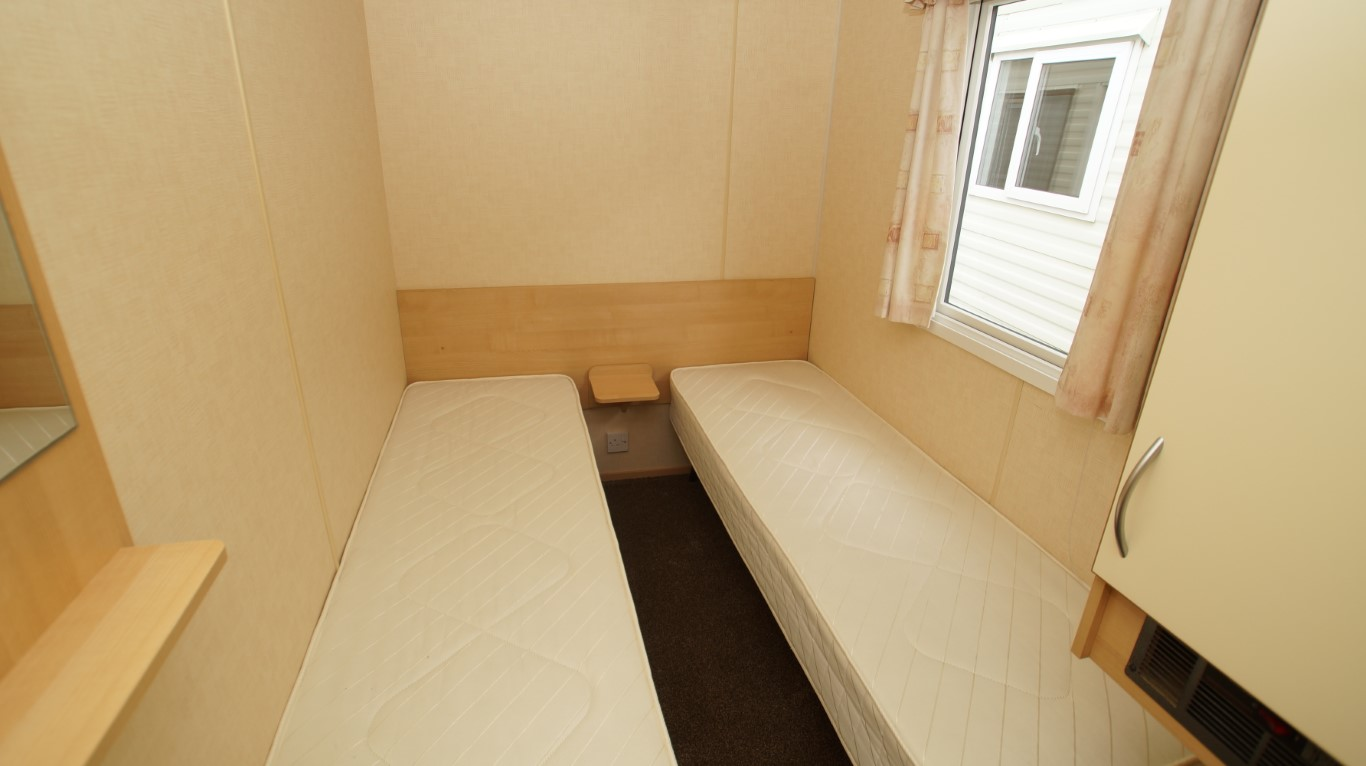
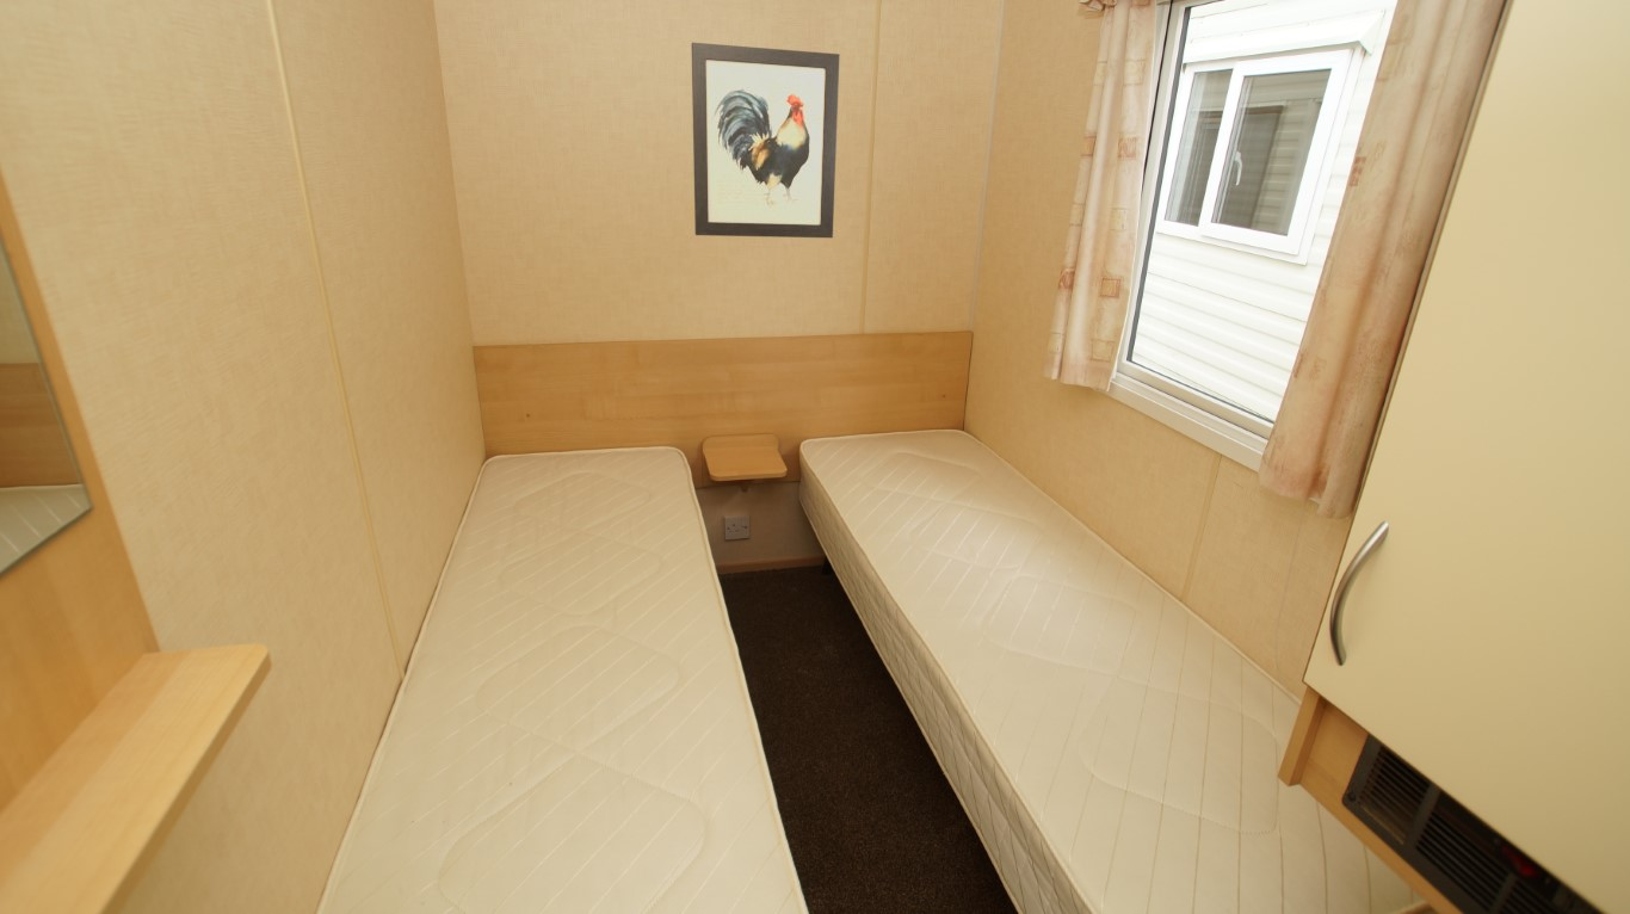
+ wall art (765, 146)
